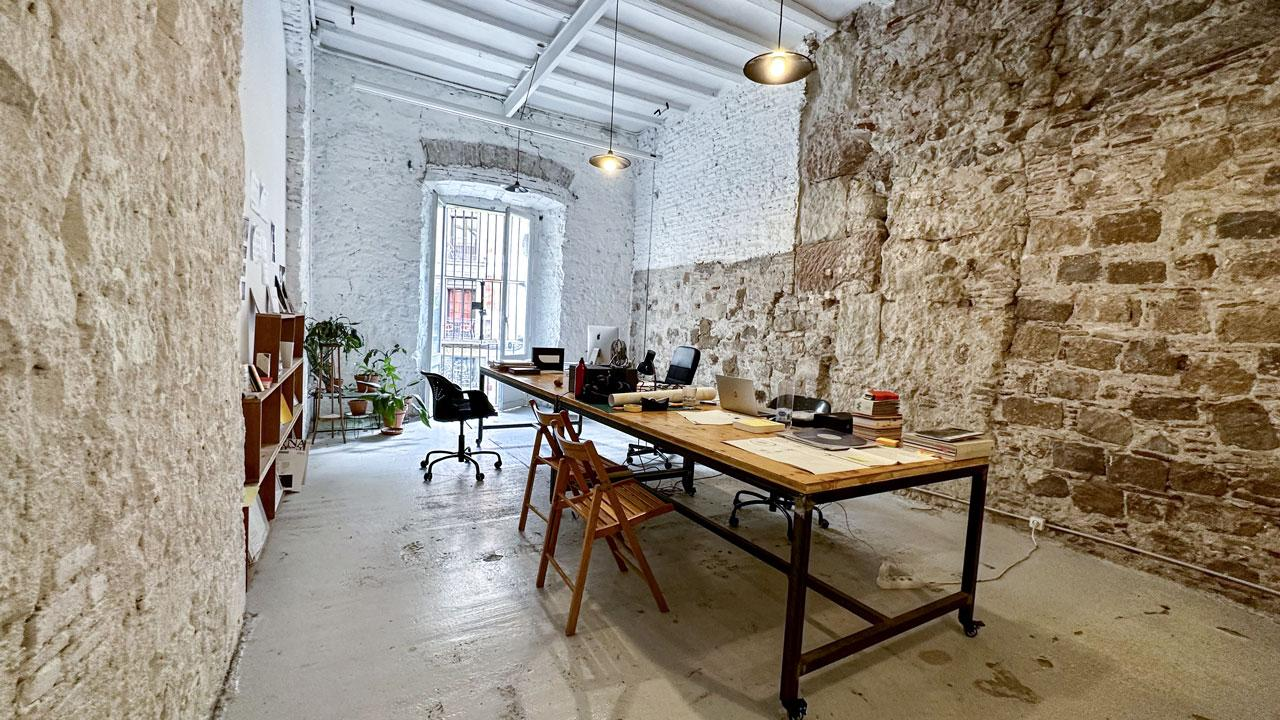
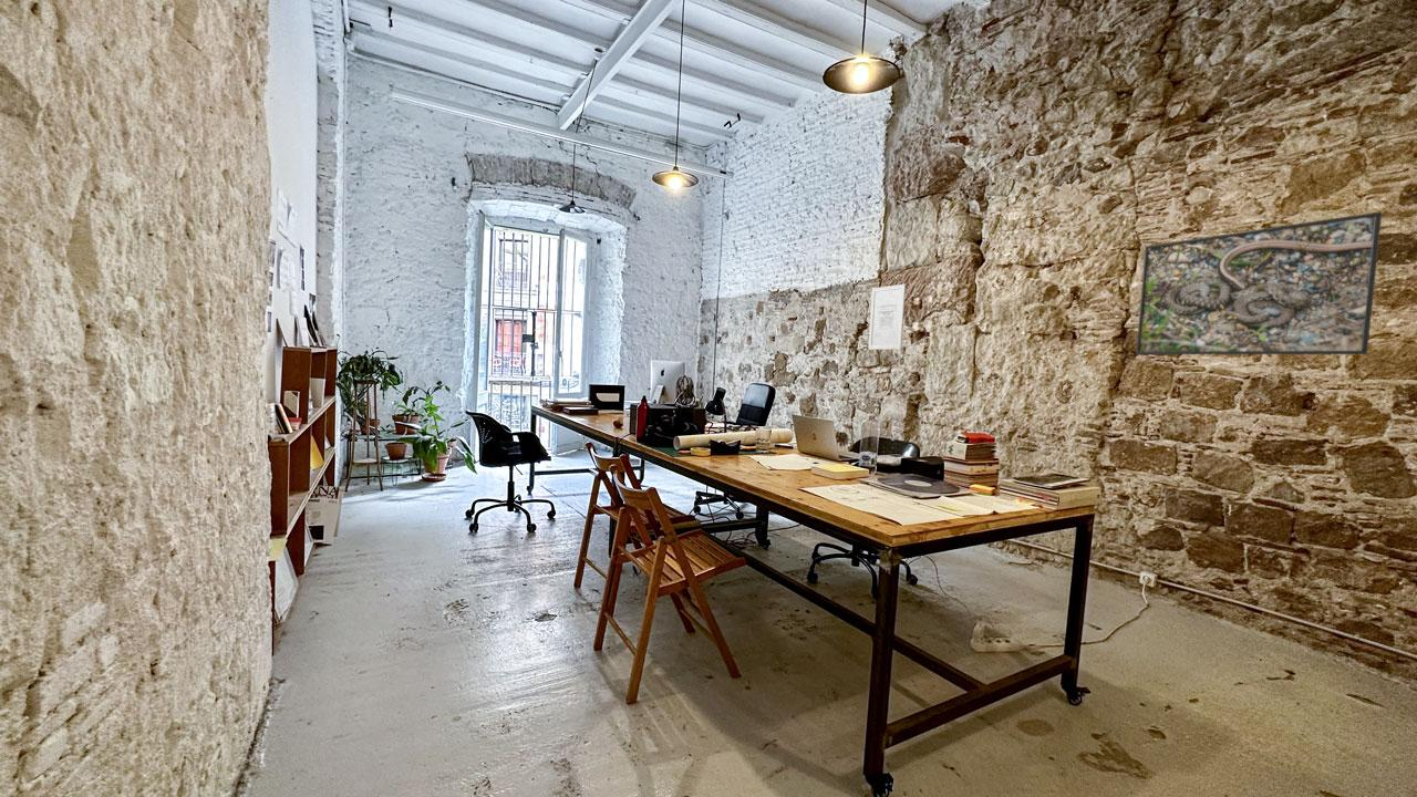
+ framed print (1241, 292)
+ wall art (886, 318)
